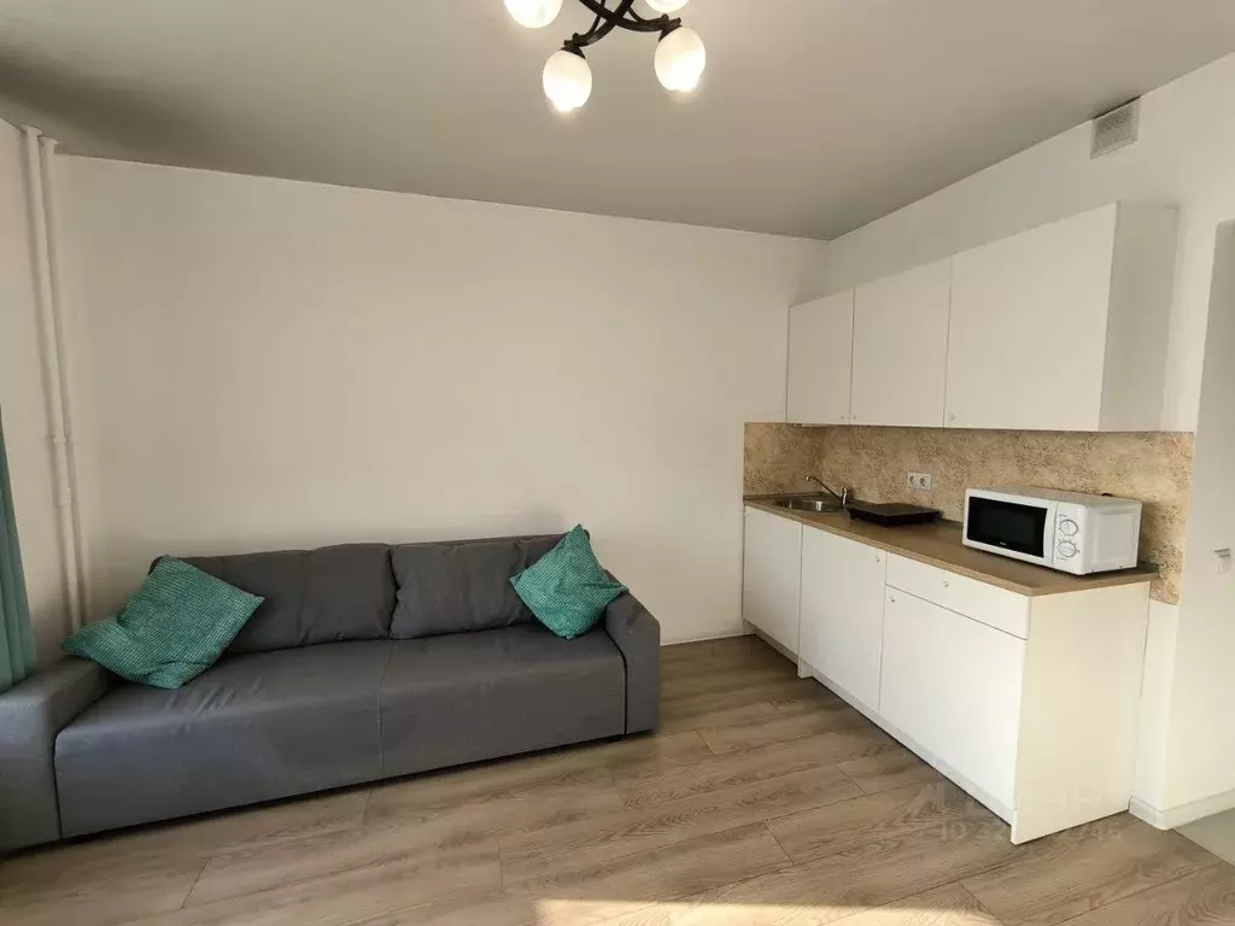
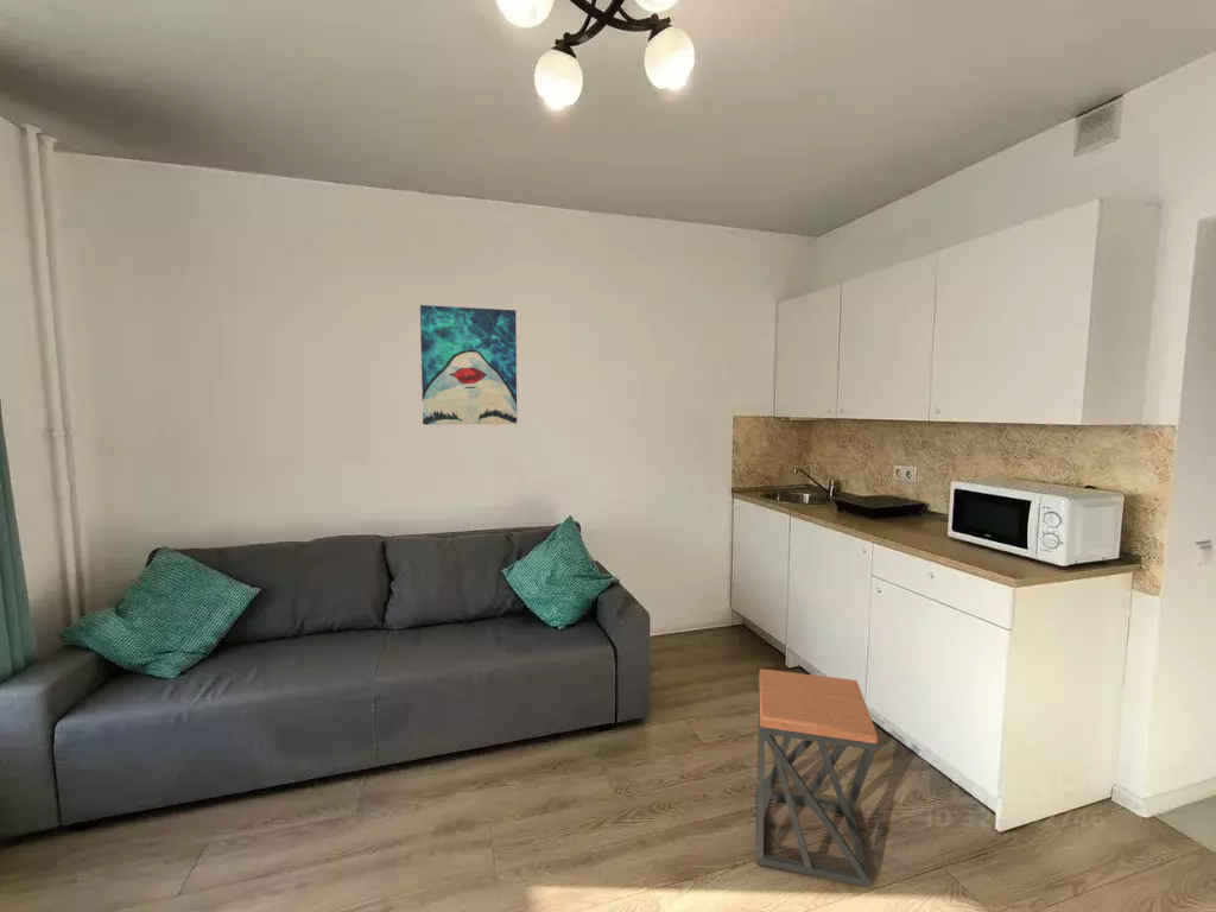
+ stool (819, 771)
+ wall art (469, 366)
